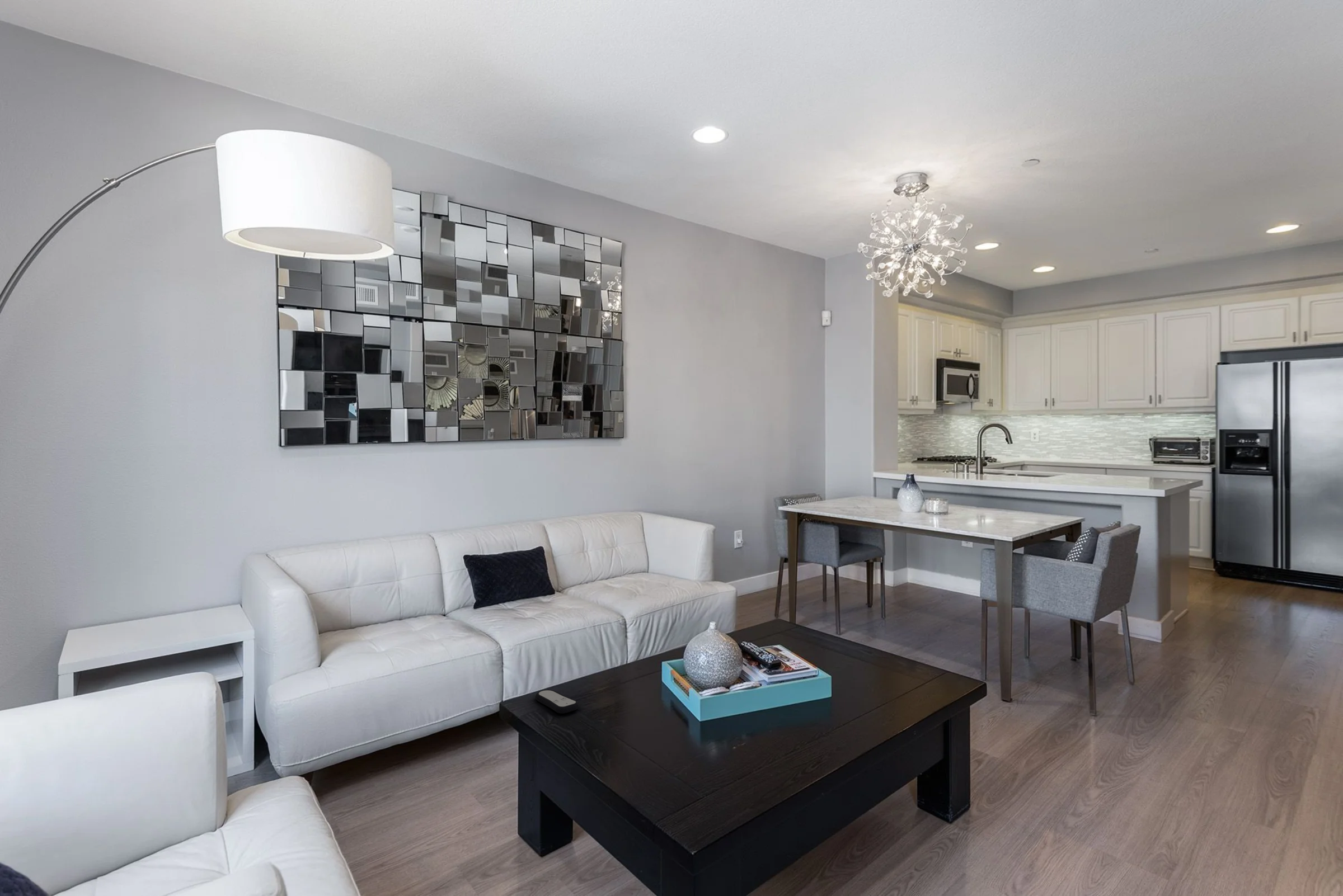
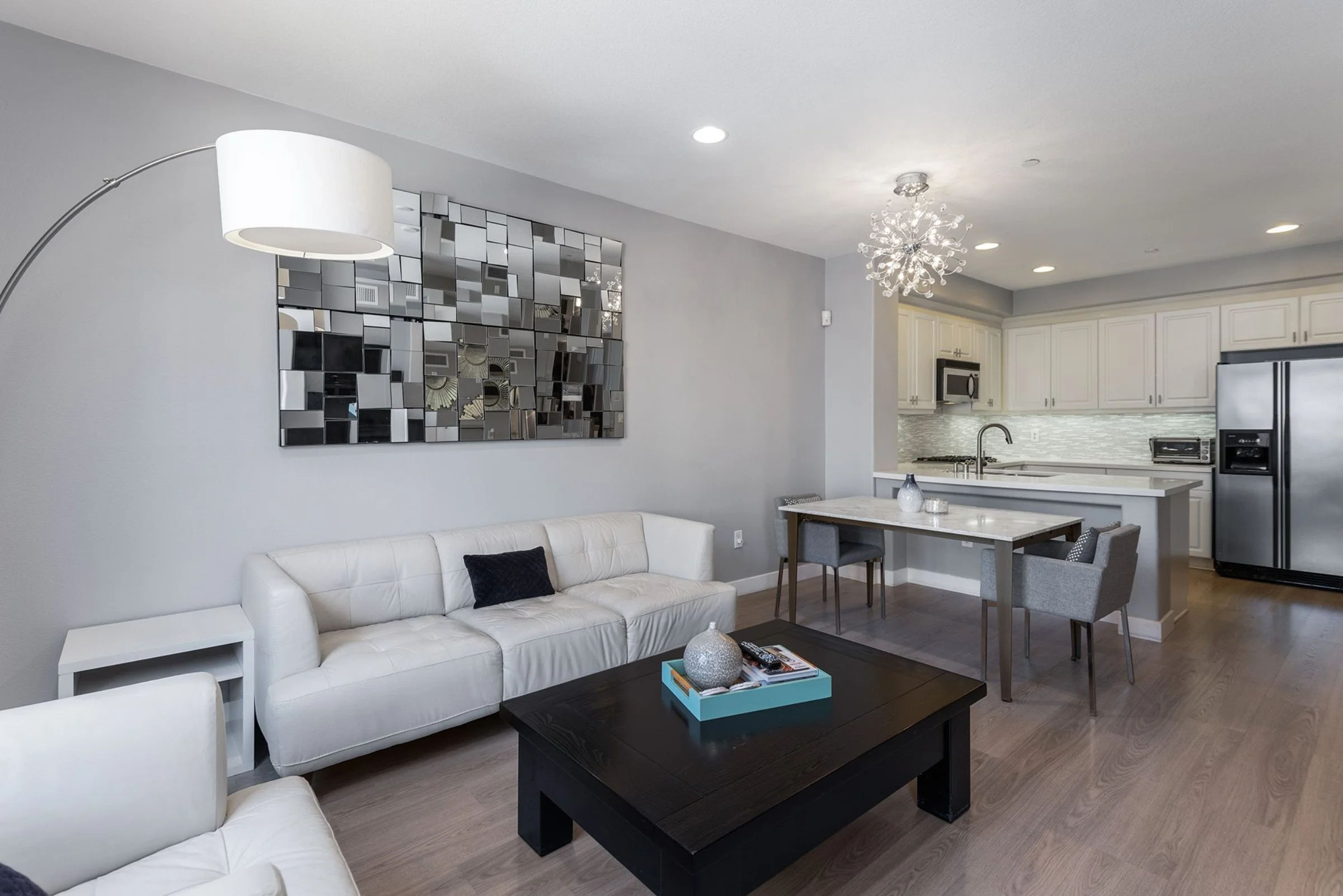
- remote control (556, 700)
